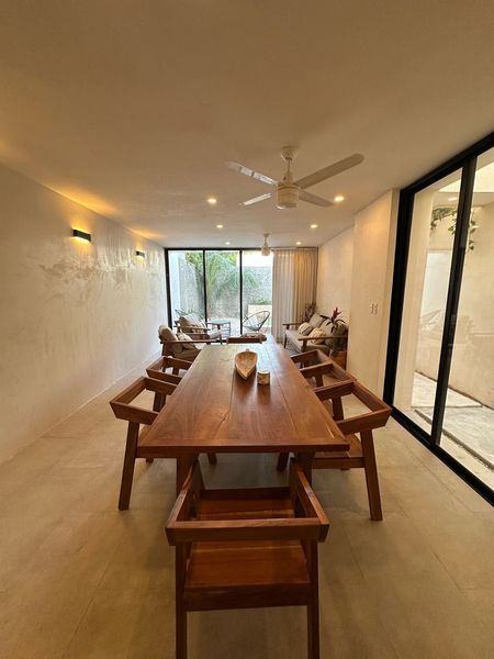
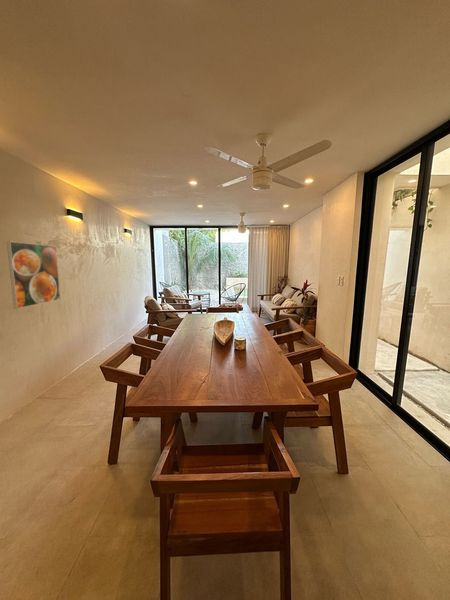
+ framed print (37, 274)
